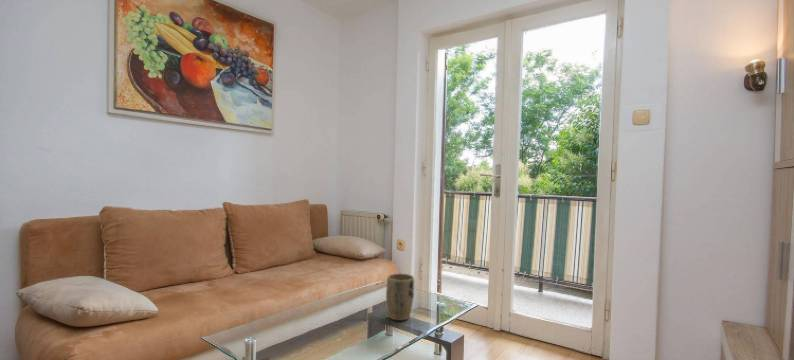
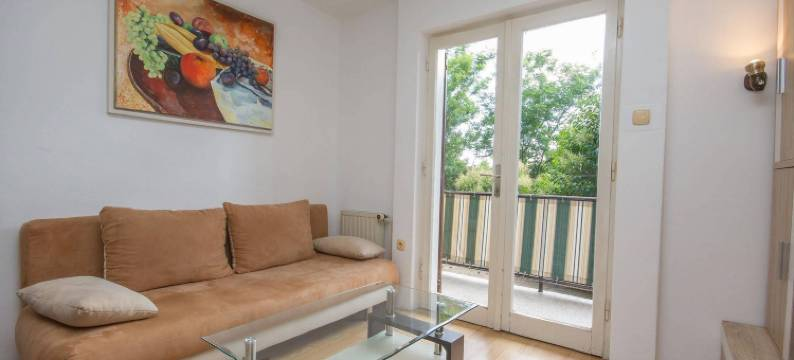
- plant pot (400, 296)
